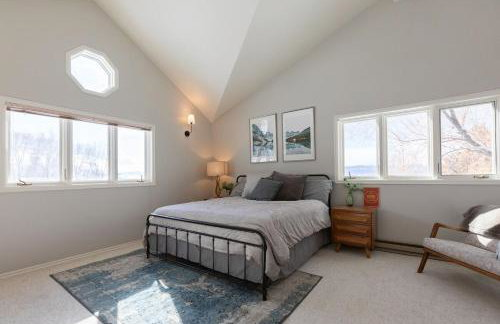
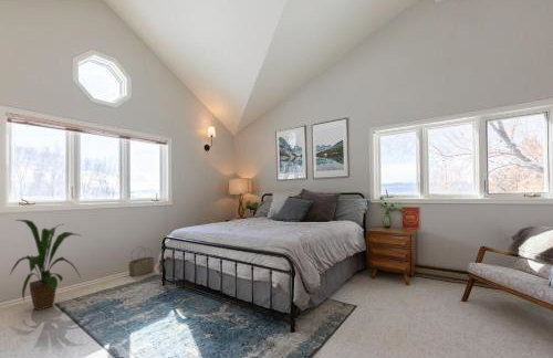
+ house plant (52, 257)
+ wicker basket (142, 260)
